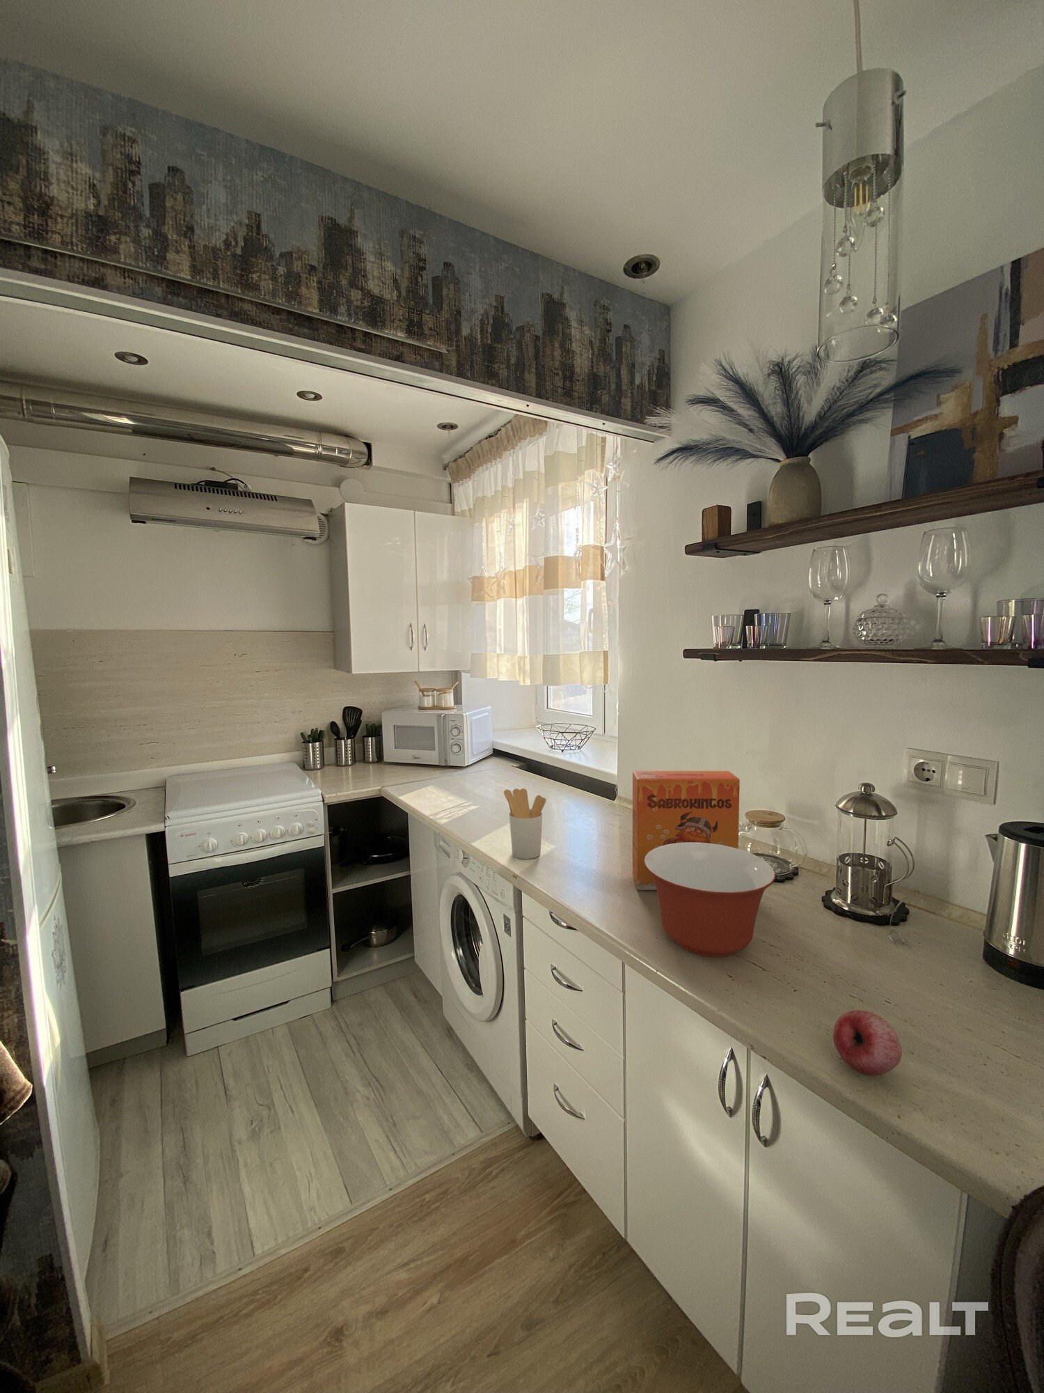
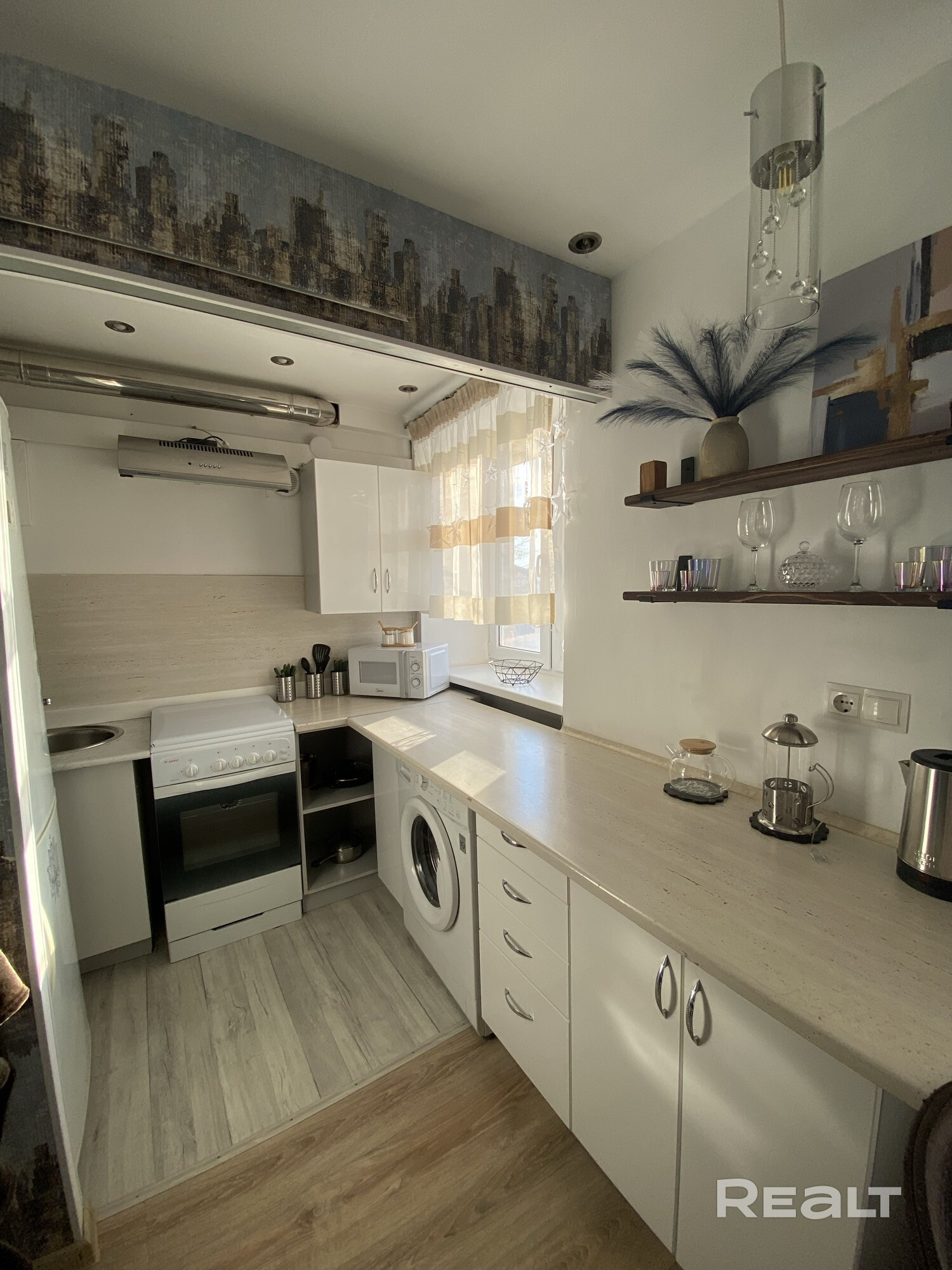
- fruit (867, 1042)
- cereal box (683, 829)
- utensil holder (522, 822)
- mixing bowl (706, 902)
